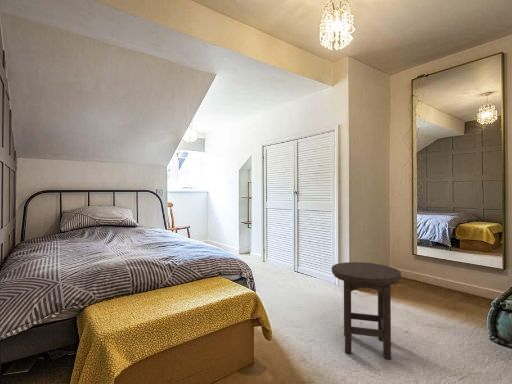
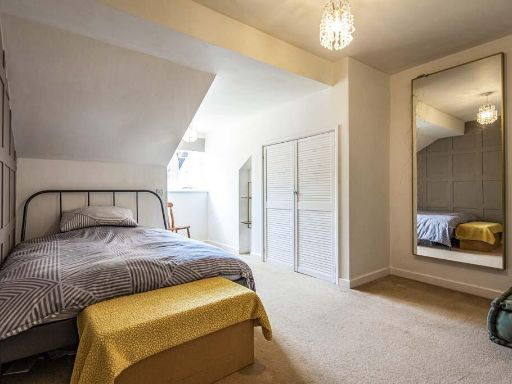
- stool (365, 314)
